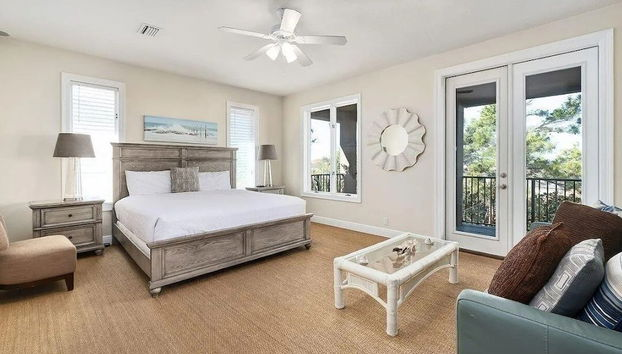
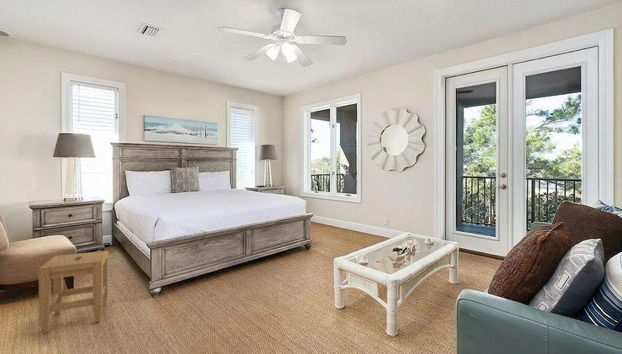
+ stool (77, 288)
